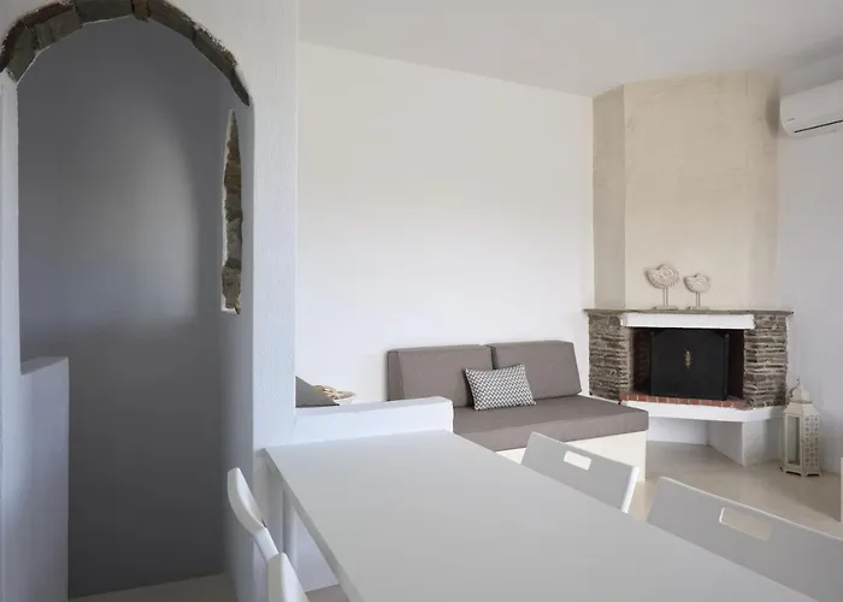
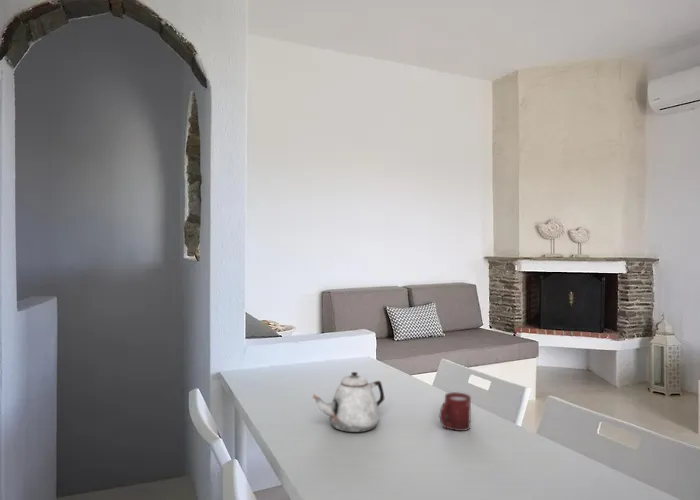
+ cup (453, 412)
+ teapot (349, 399)
